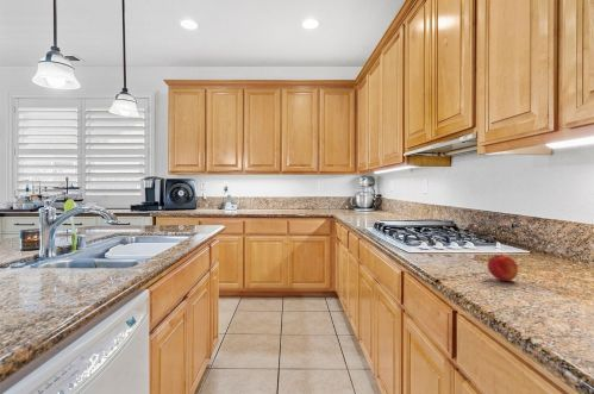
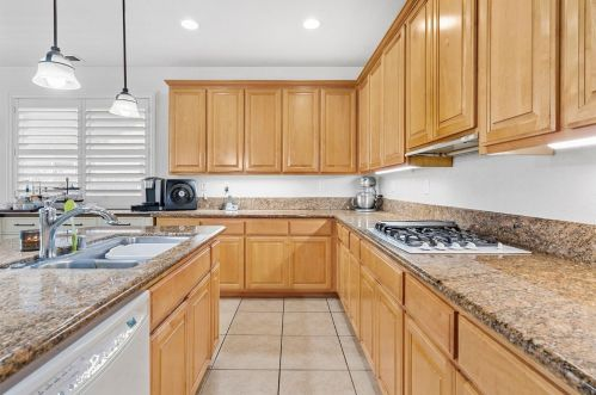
- peach (502, 267)
